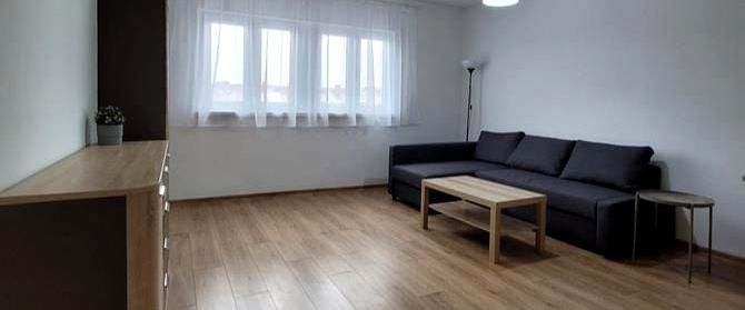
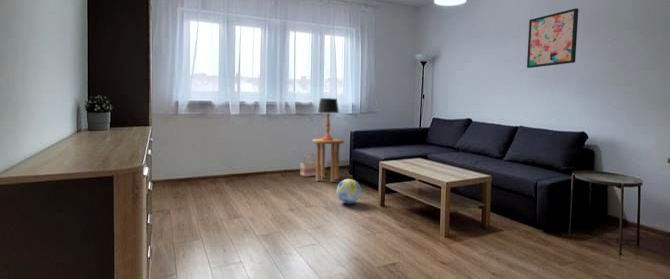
+ side table (324, 160)
+ ball (348, 191)
+ basket (311, 164)
+ wall art (551, 40)
+ table lamp (328, 119)
